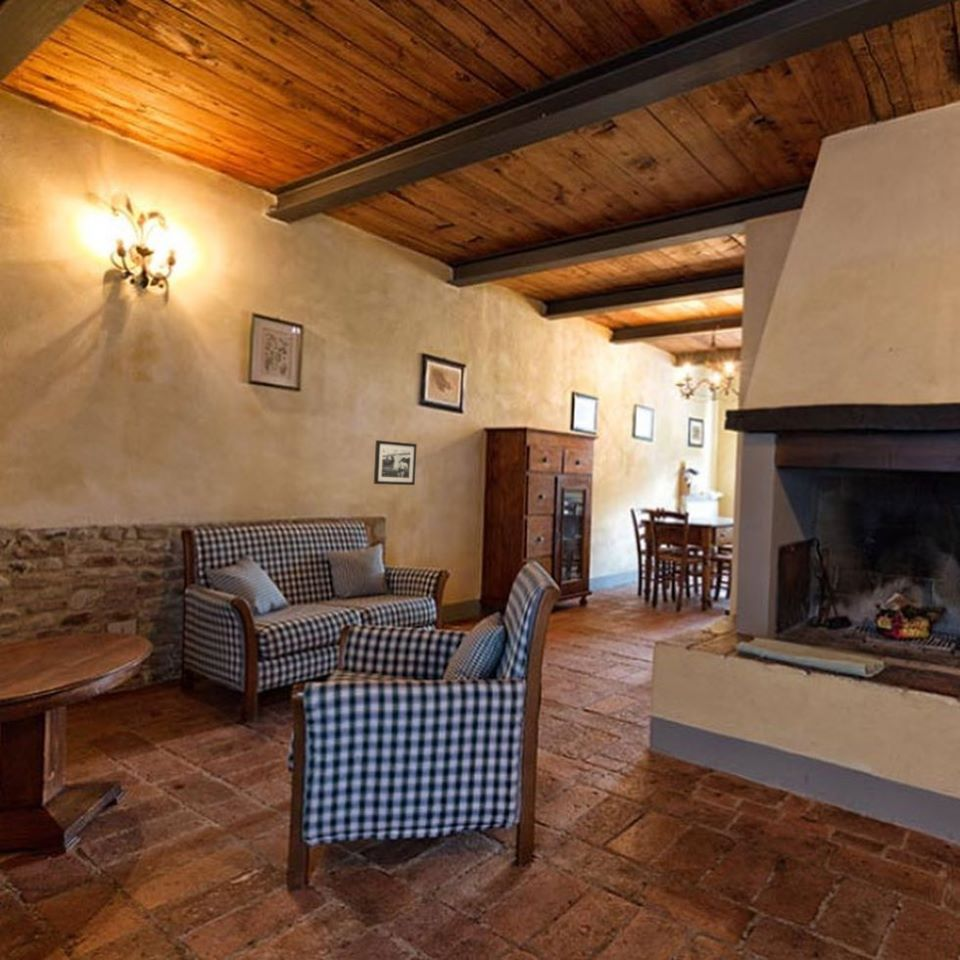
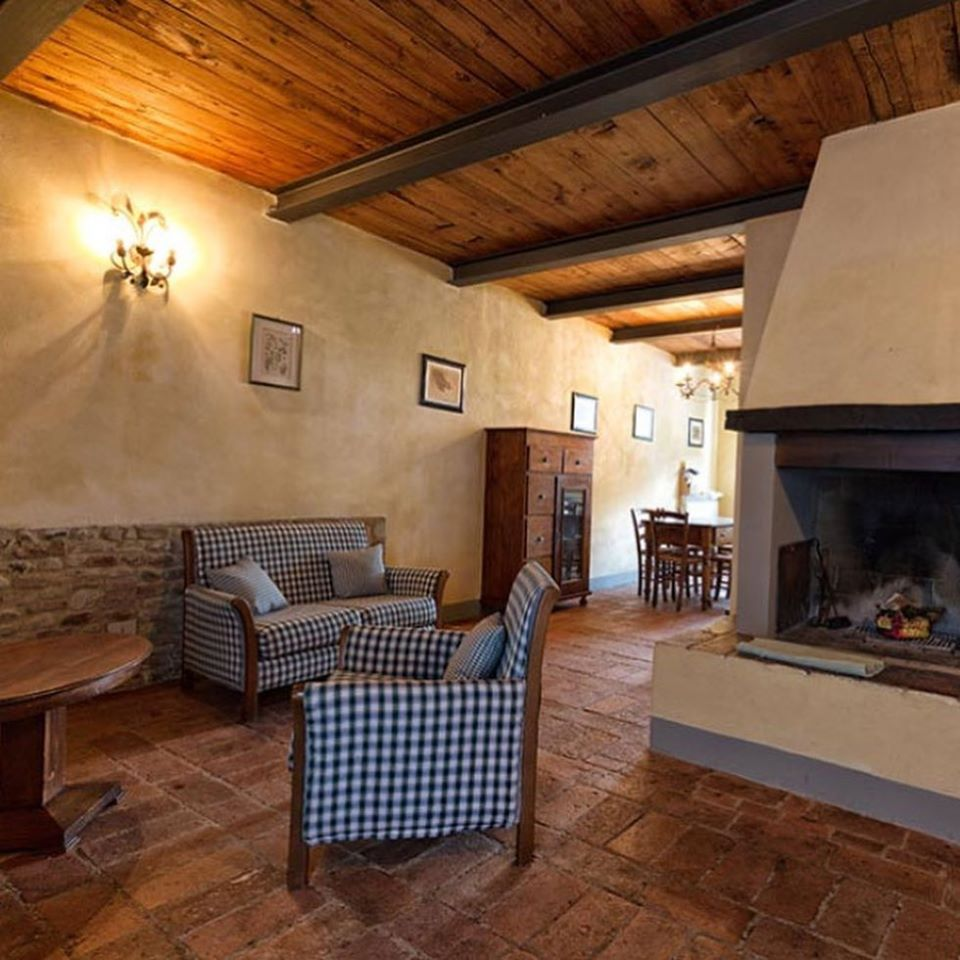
- picture frame (395, 463)
